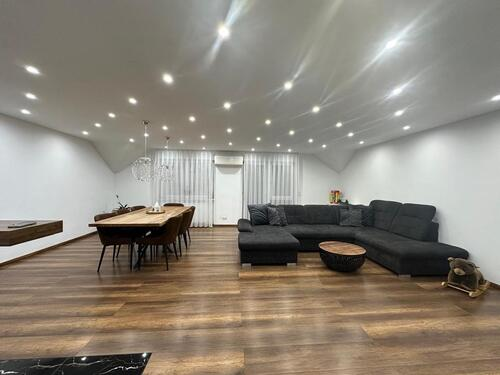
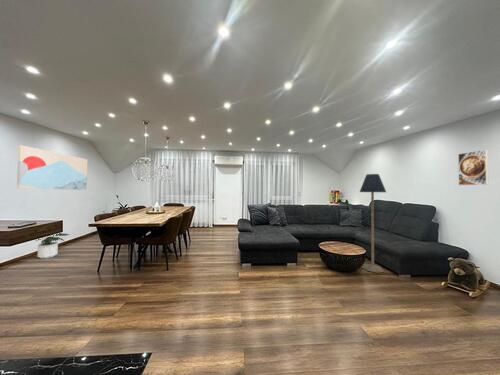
+ floor lamp (372, 221)
+ wall art (58, 171)
+ potted plant (49, 242)
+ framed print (472, 168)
